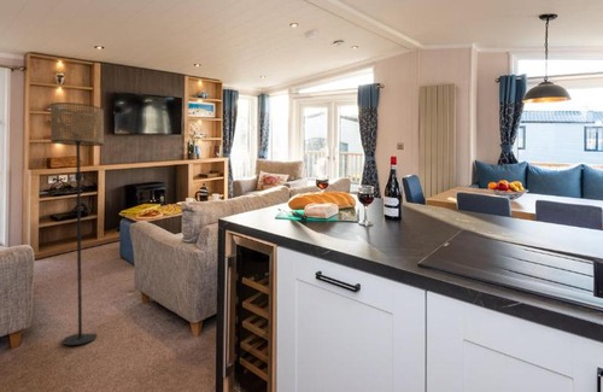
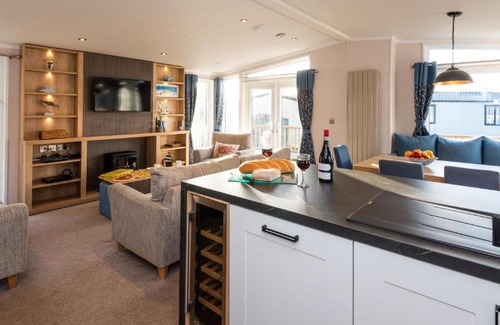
- floor lamp (78, 224)
